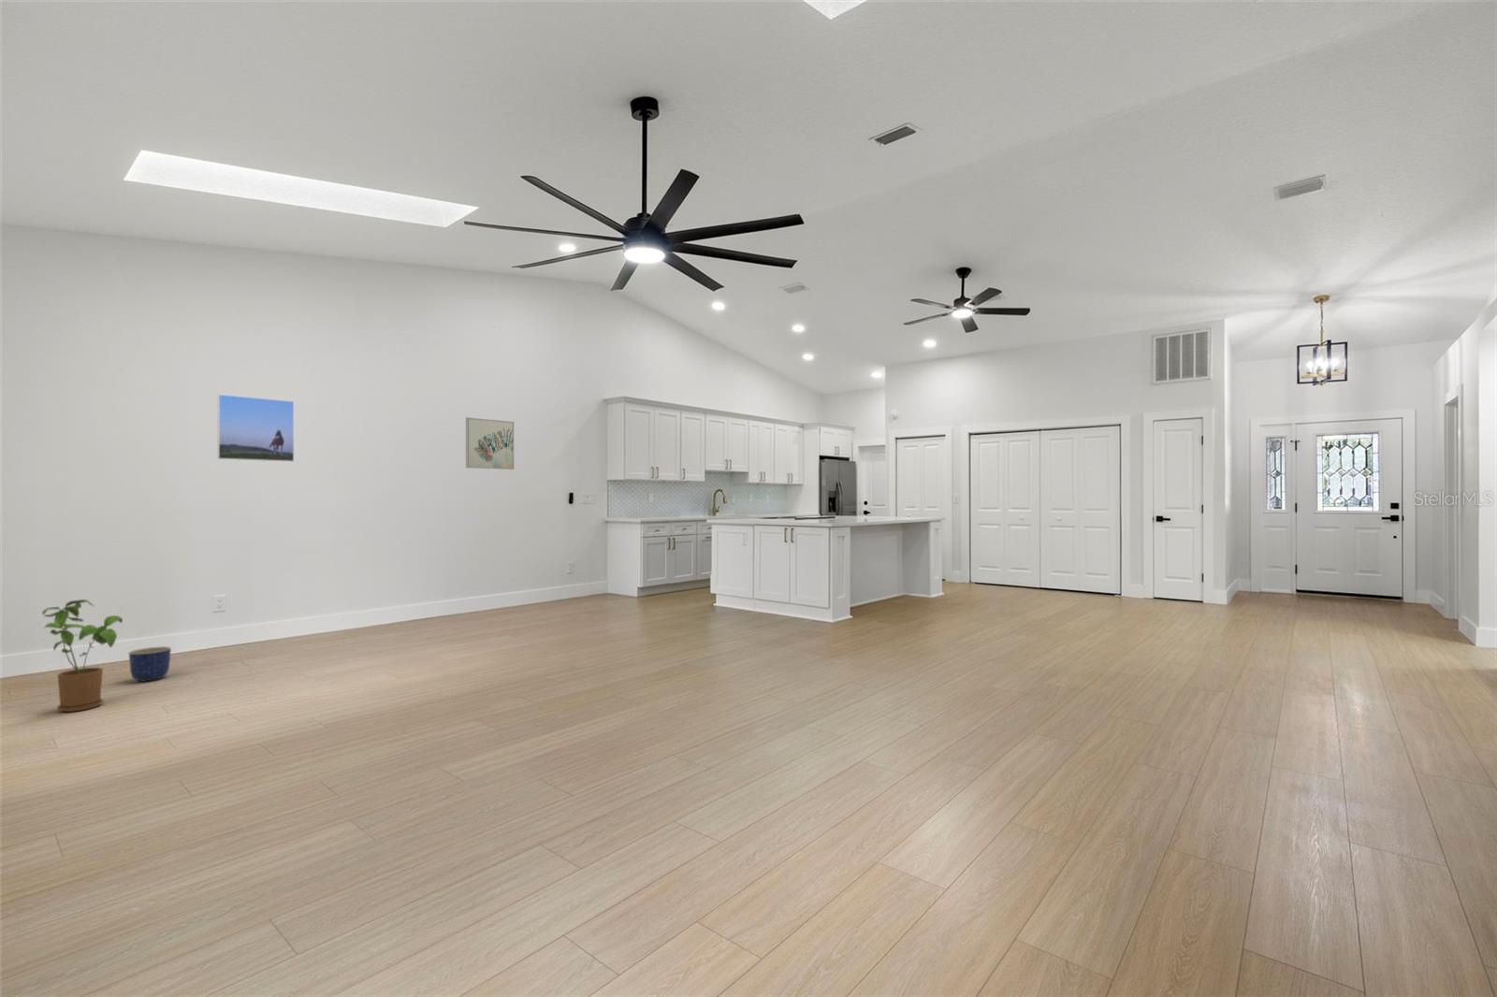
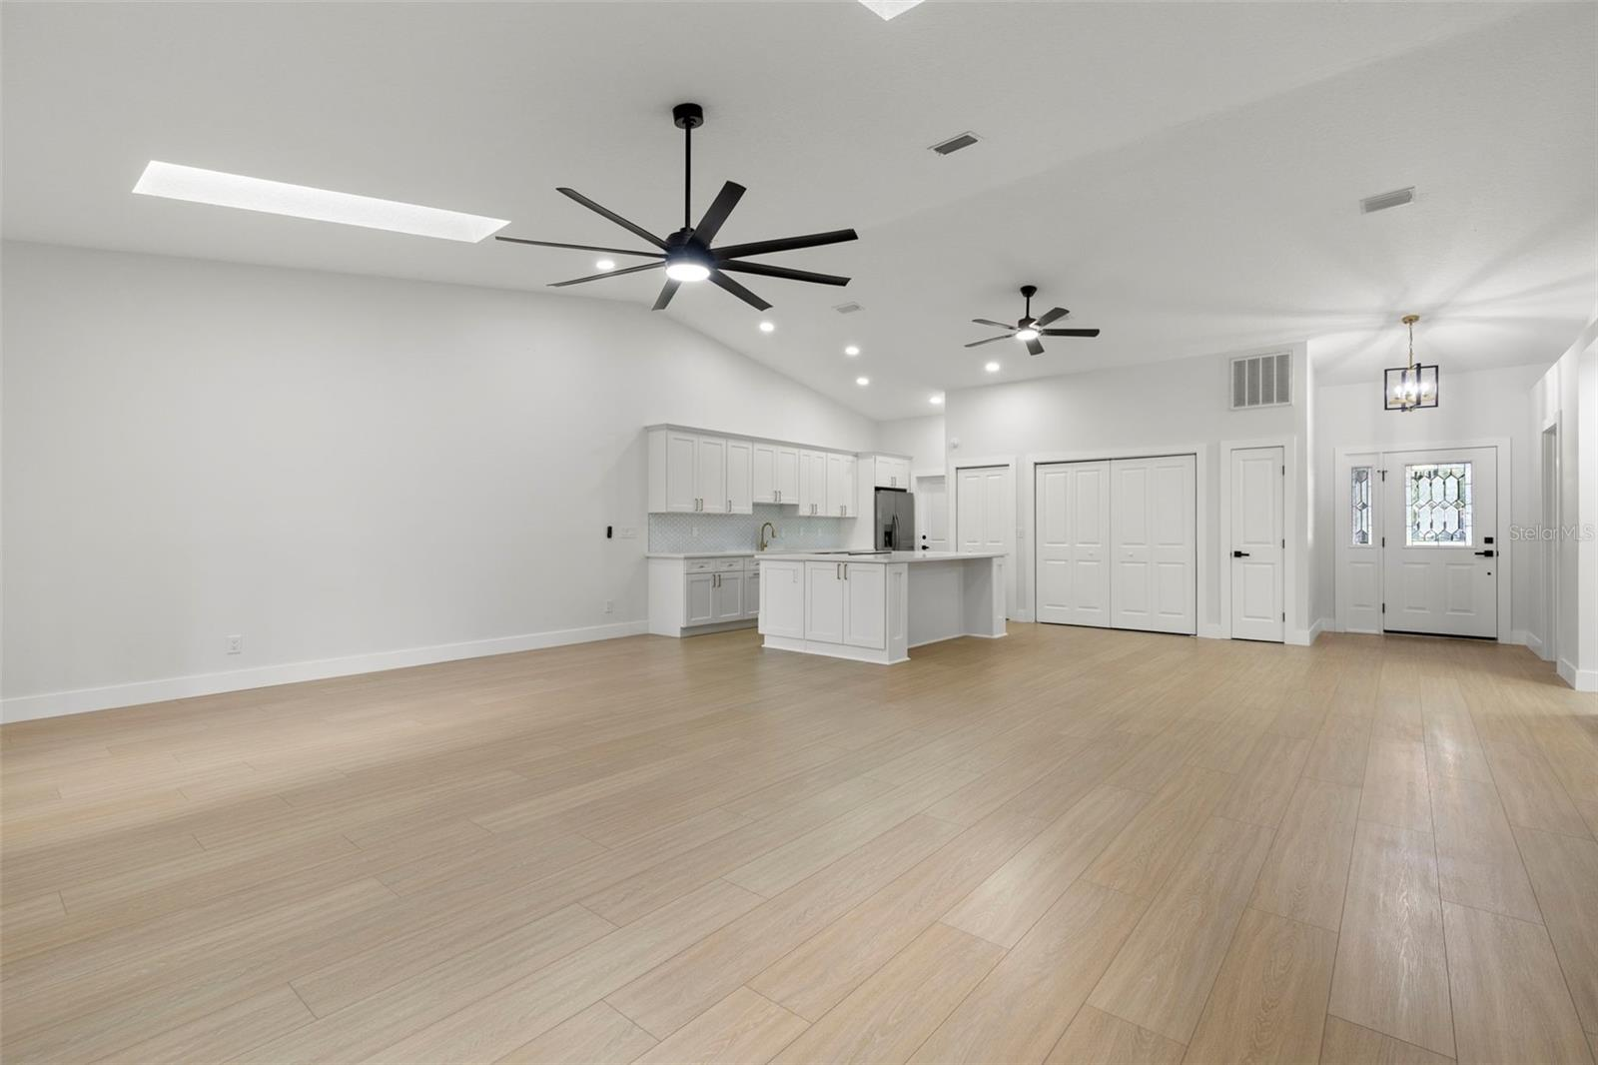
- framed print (256, 428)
- house plant (85, 653)
- planter (149, 664)
- wall art (490, 443)
